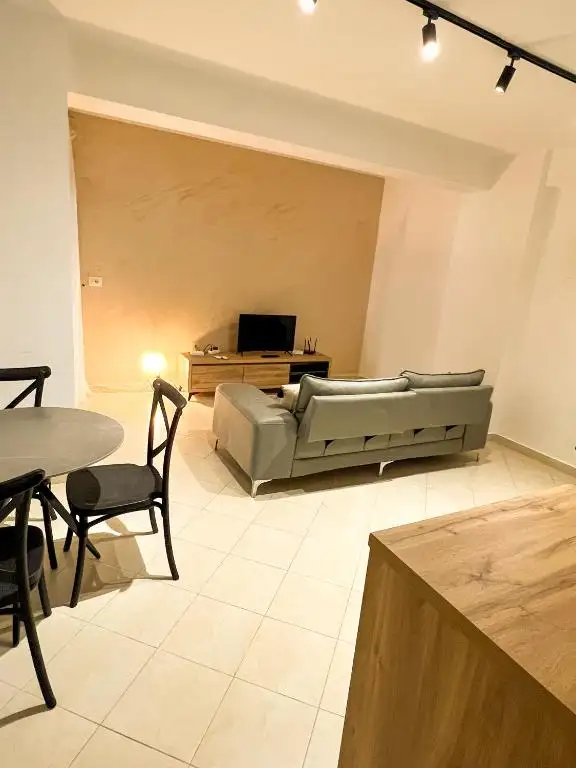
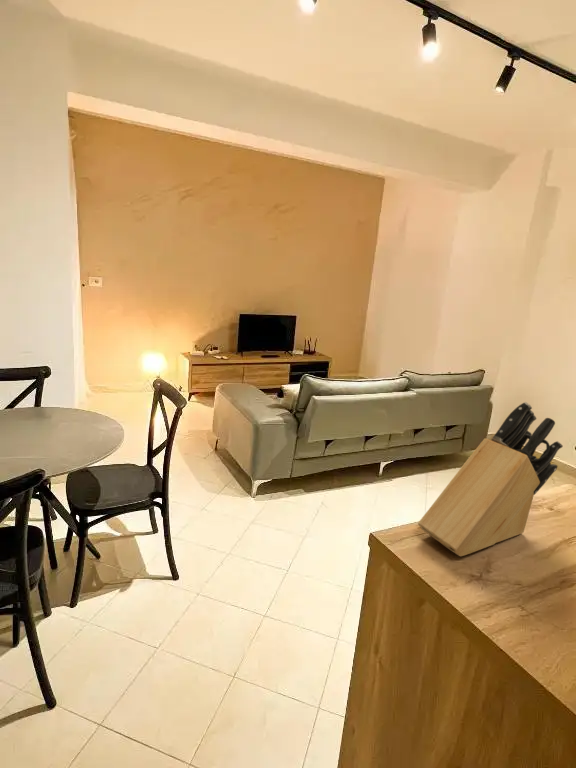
+ knife block (496, 471)
